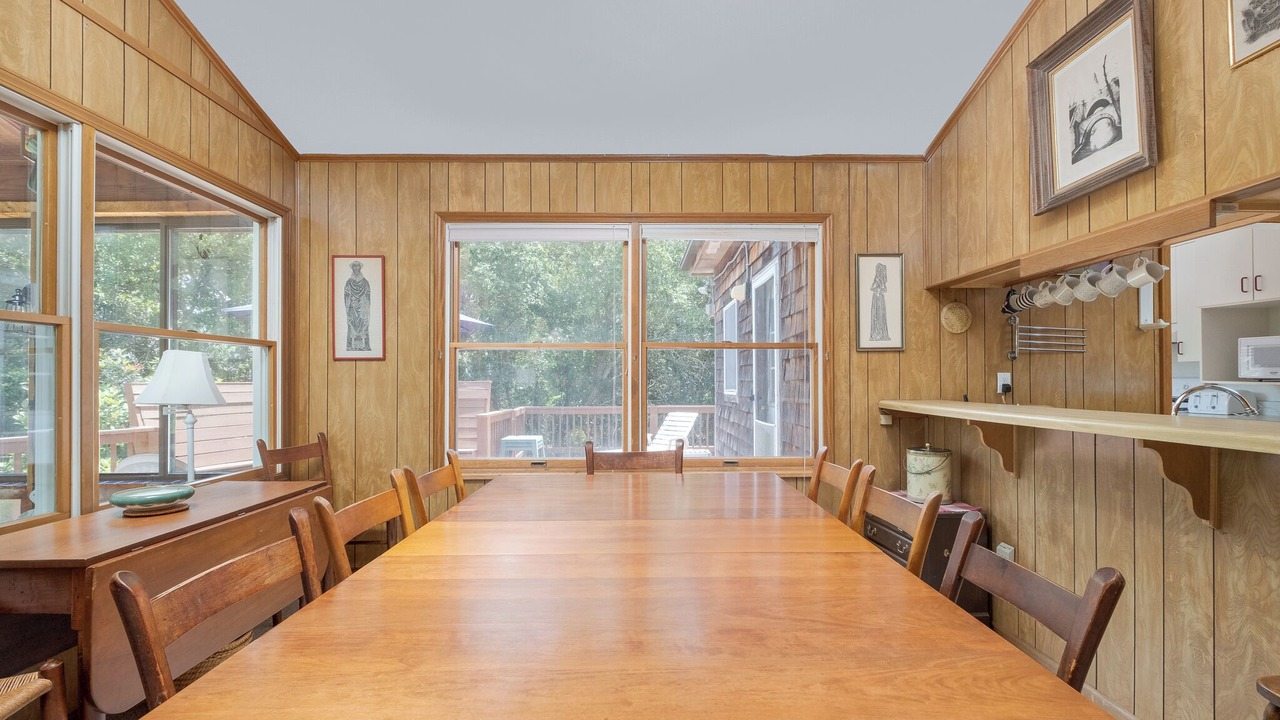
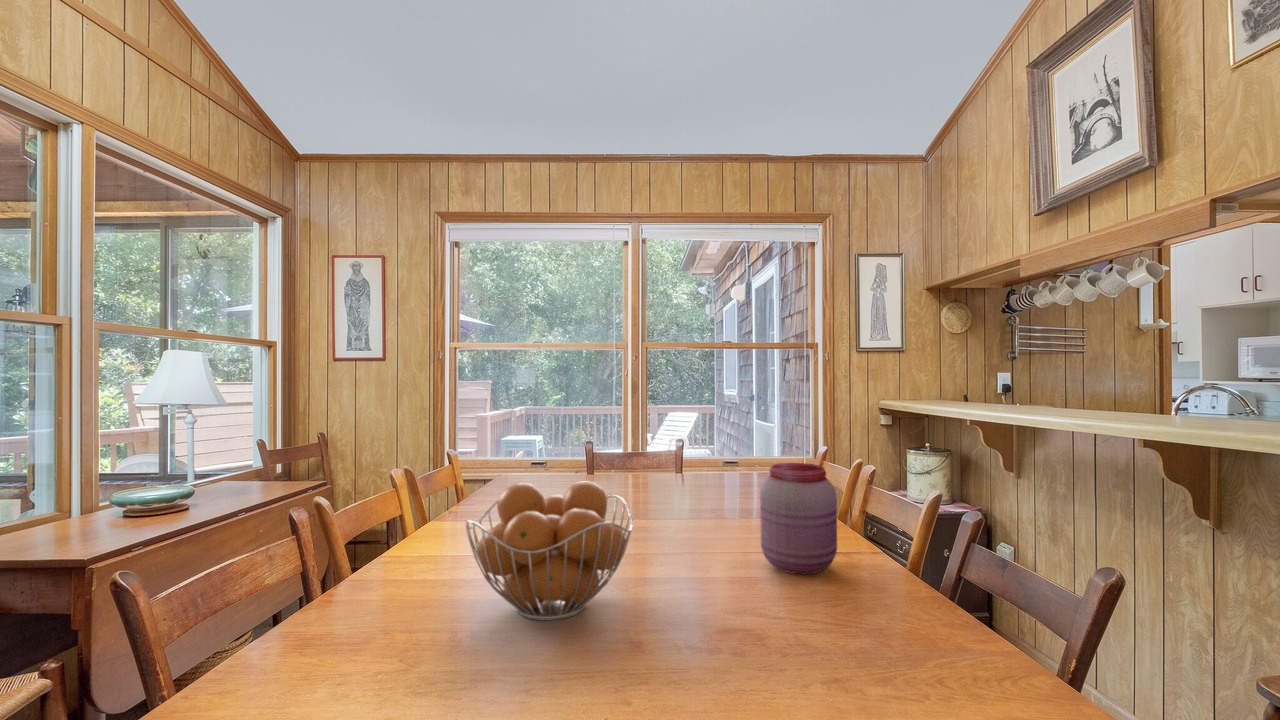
+ jar (797, 516)
+ fruit basket (551, 544)
